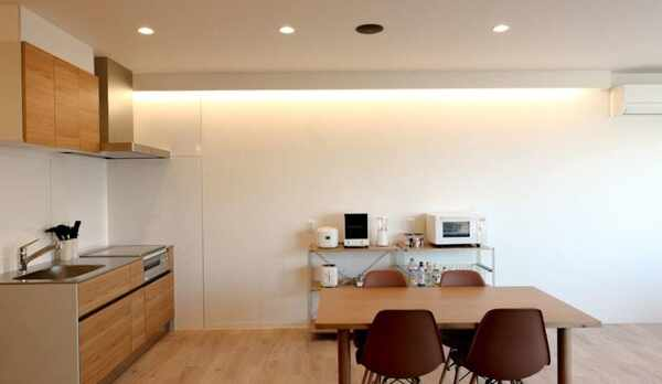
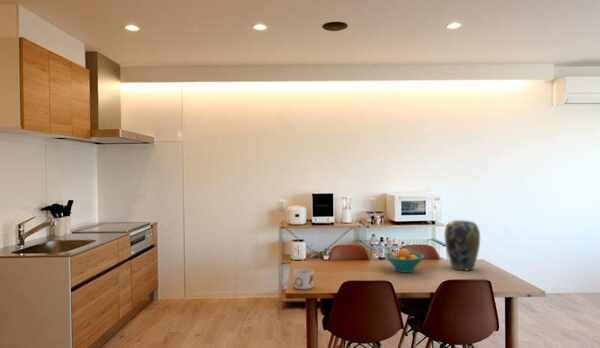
+ vase (462, 244)
+ mug (303, 278)
+ fruit bowl (404, 259)
